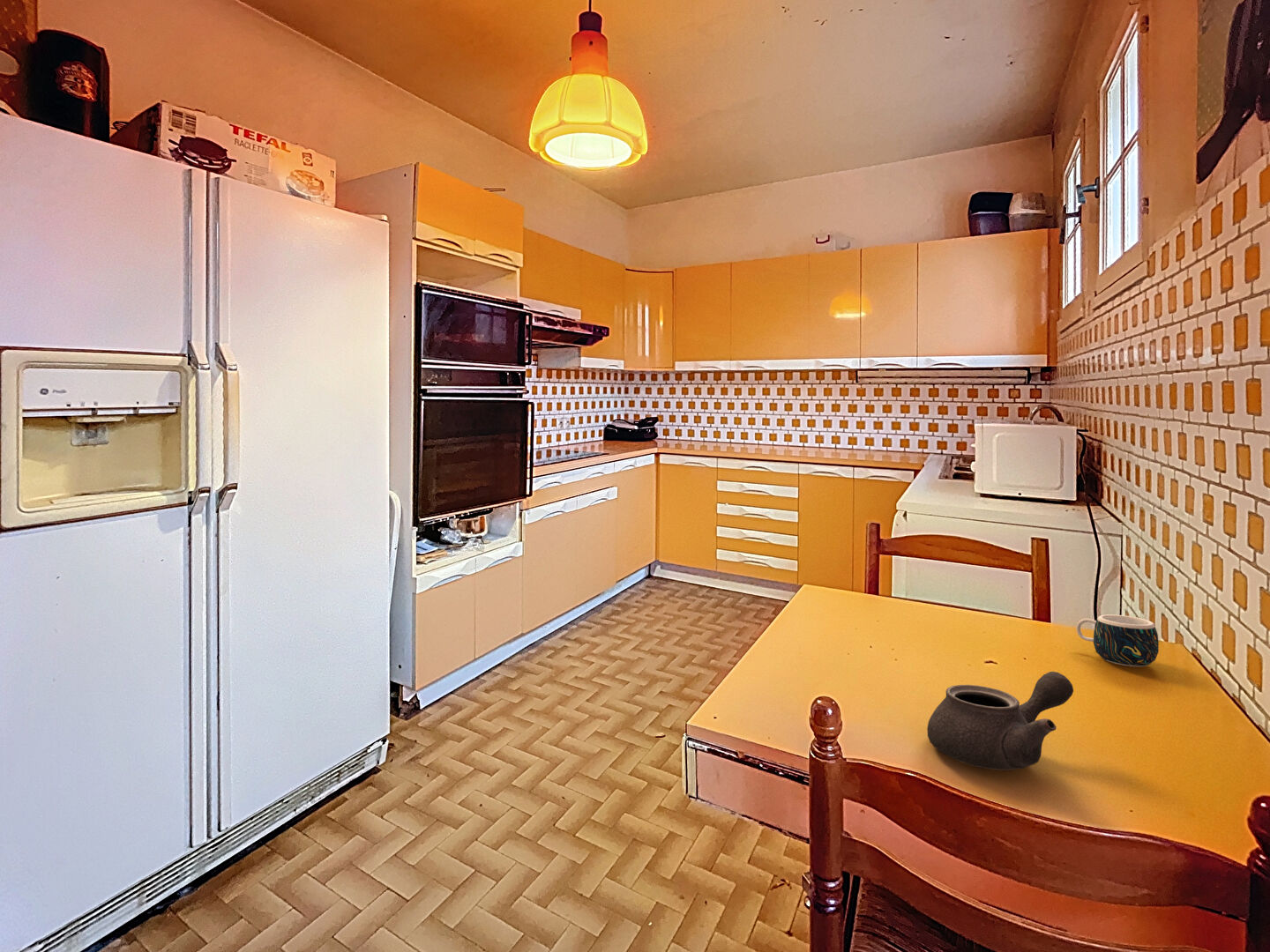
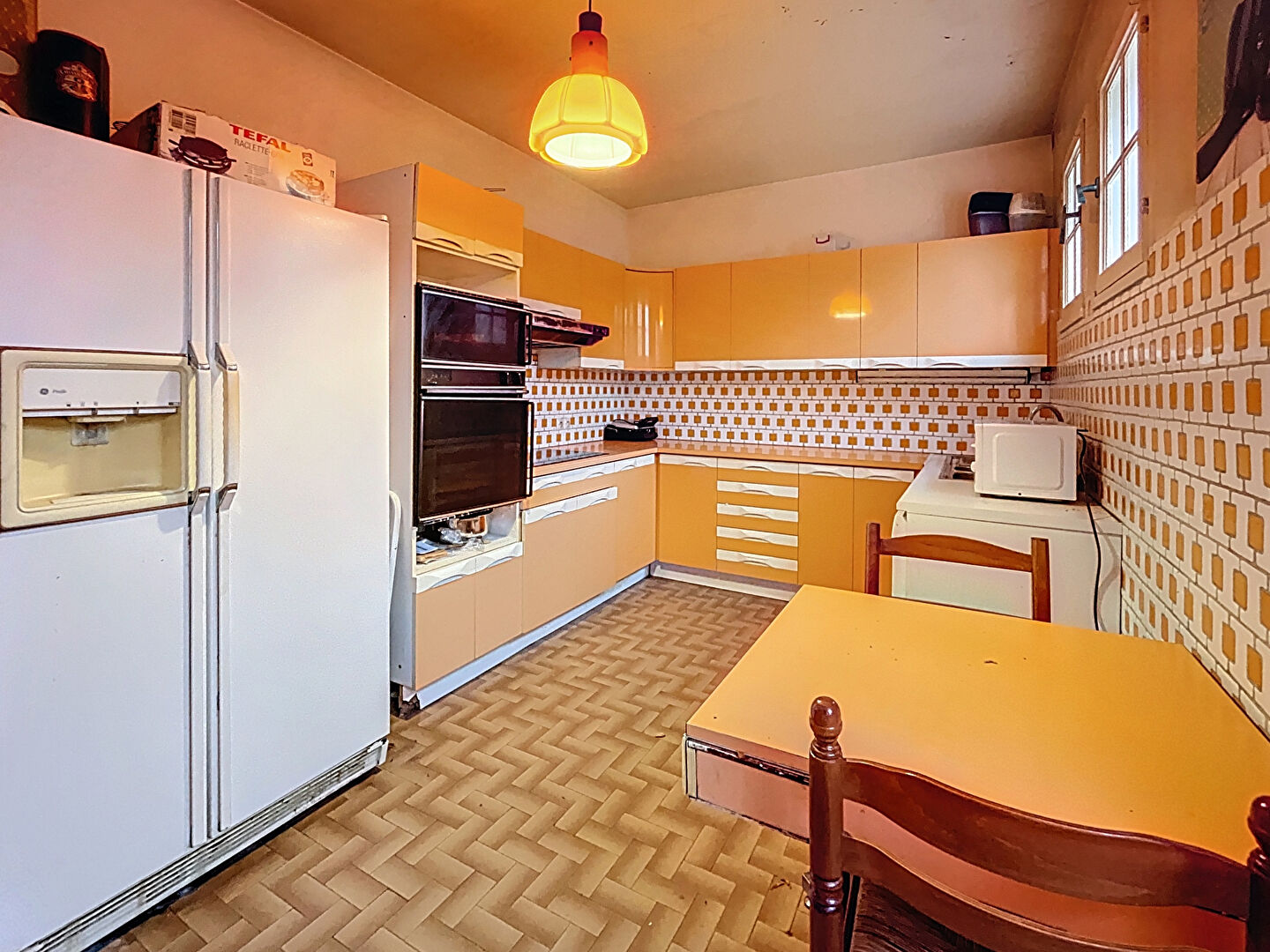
- mug (1115, 638)
- teapot (1010, 717)
